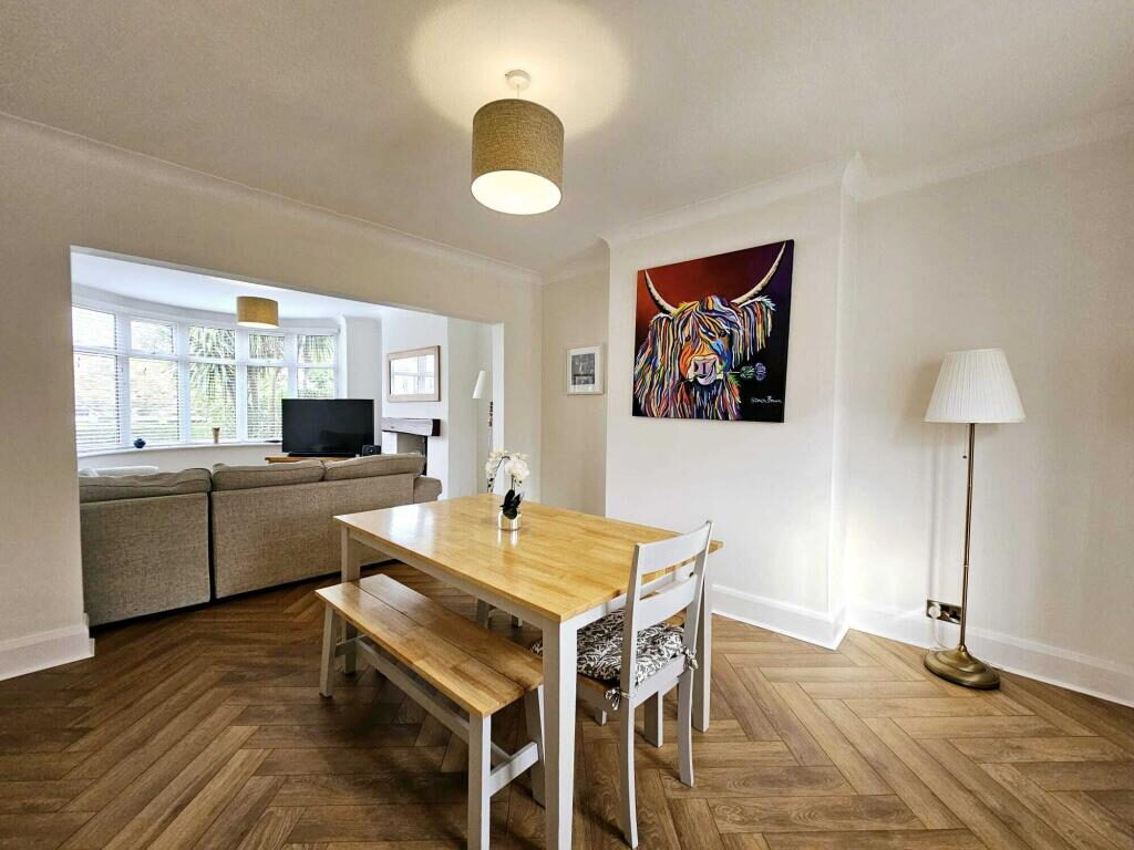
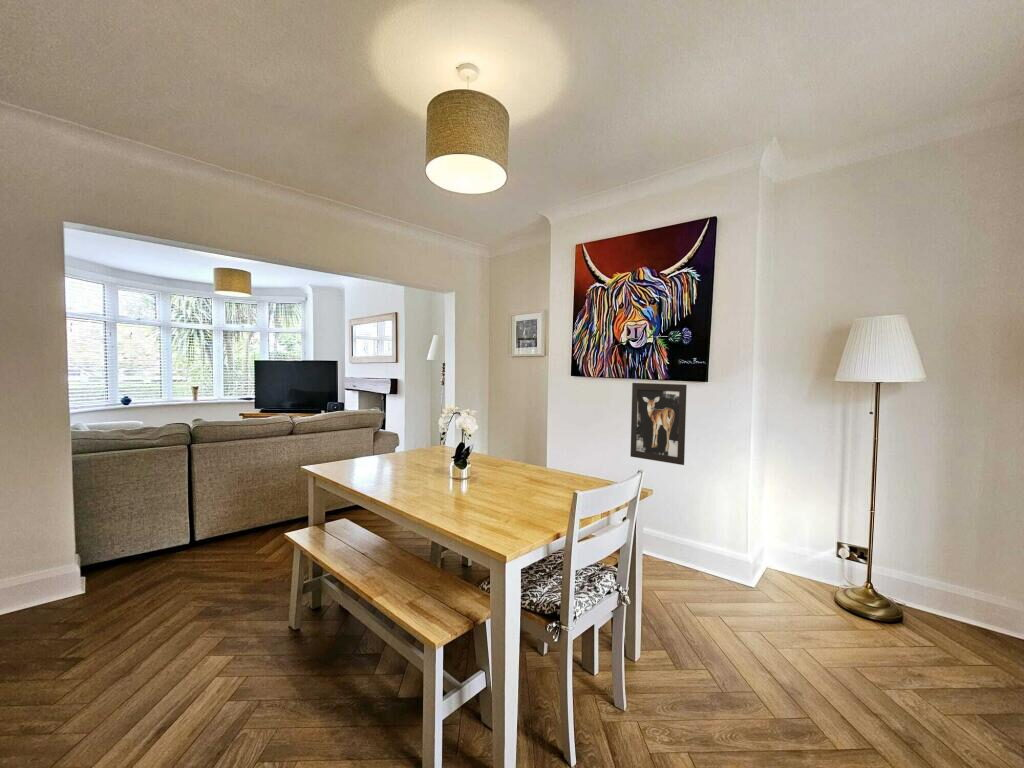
+ wall art (657, 422)
